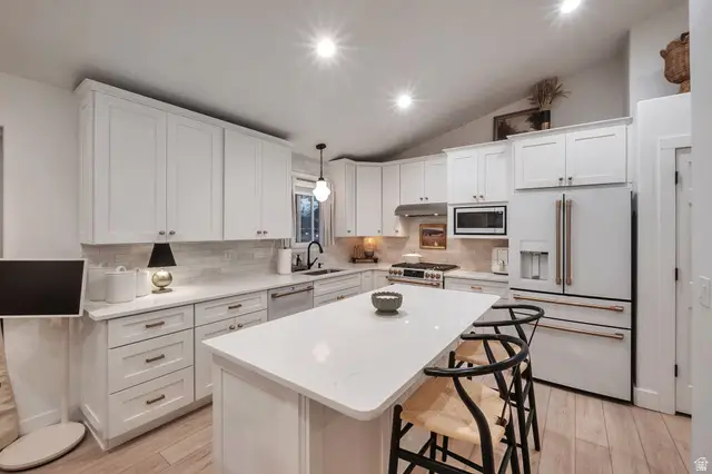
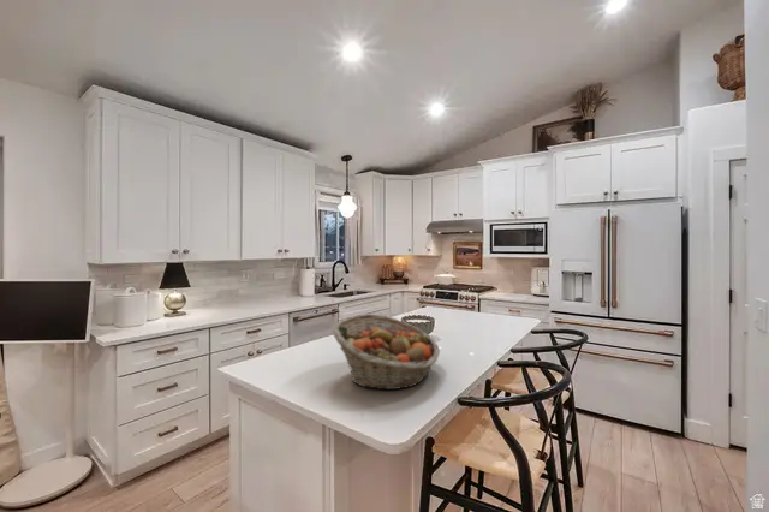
+ fruit basket (387, 346)
